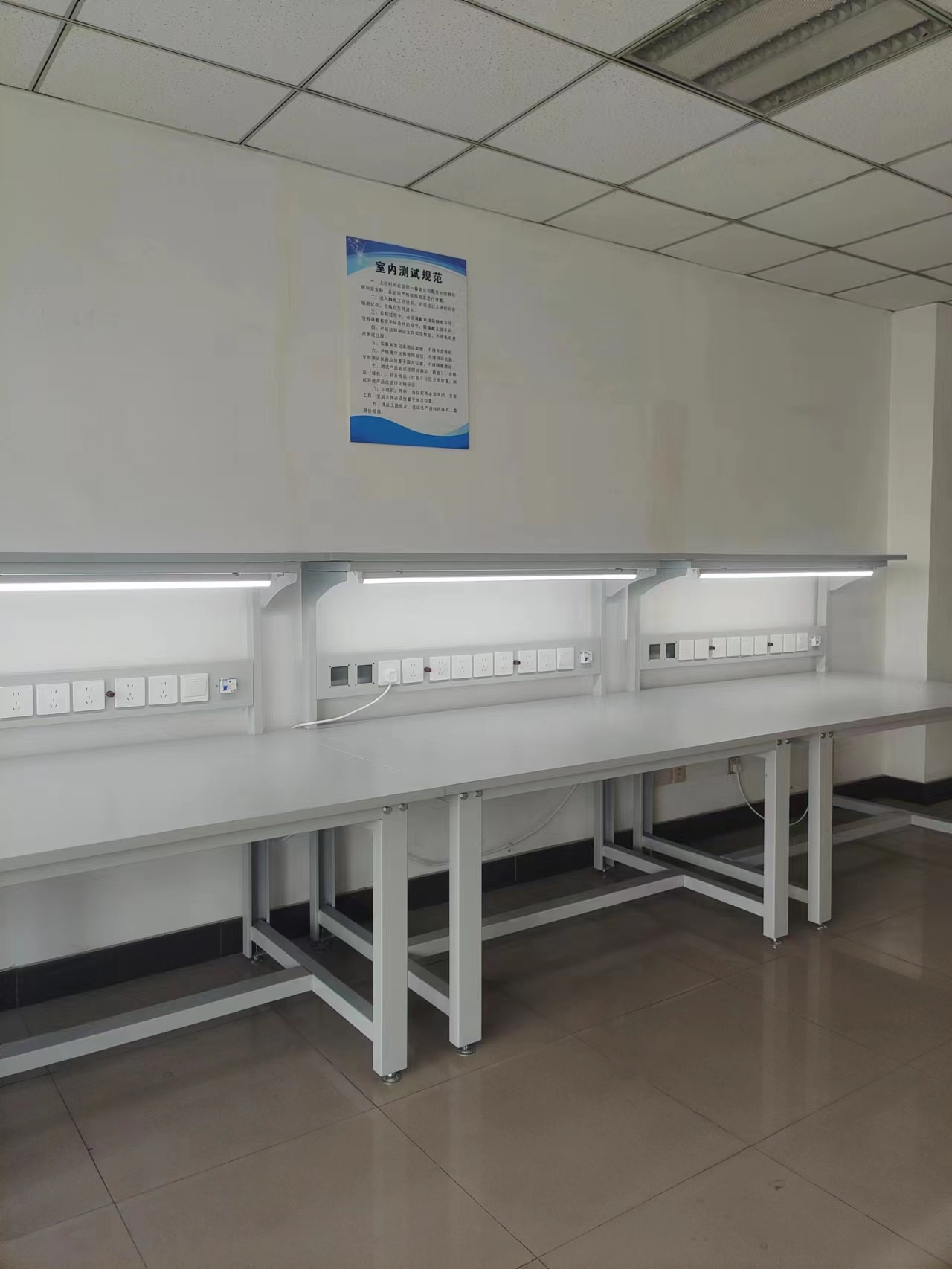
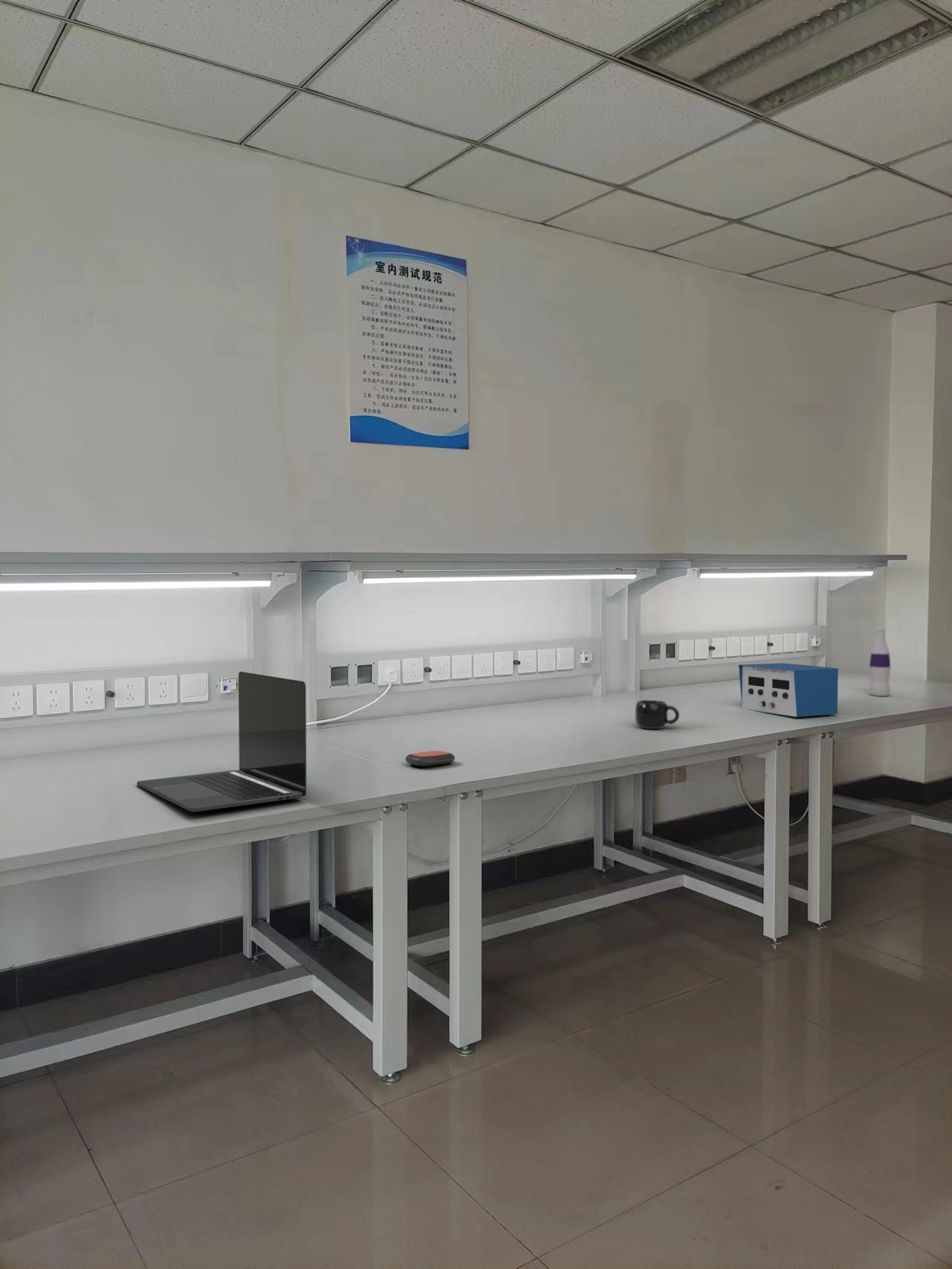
+ remote control (430, 758)
+ mug (654, 715)
+ bottle (880, 661)
+ laptop (239, 736)
+ power supply (786, 689)
